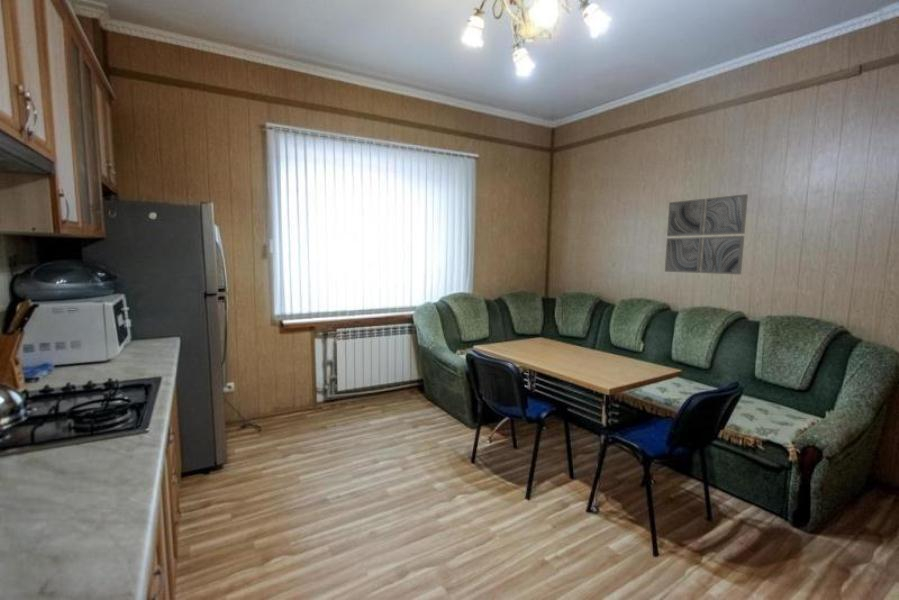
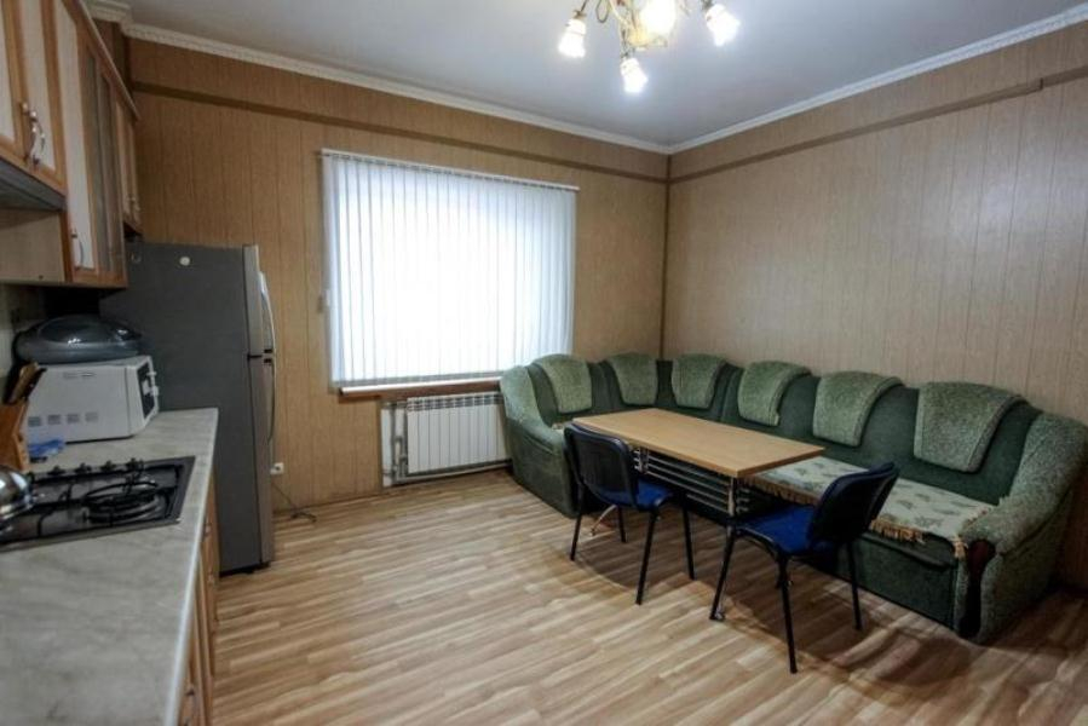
- wall art (702, 237)
